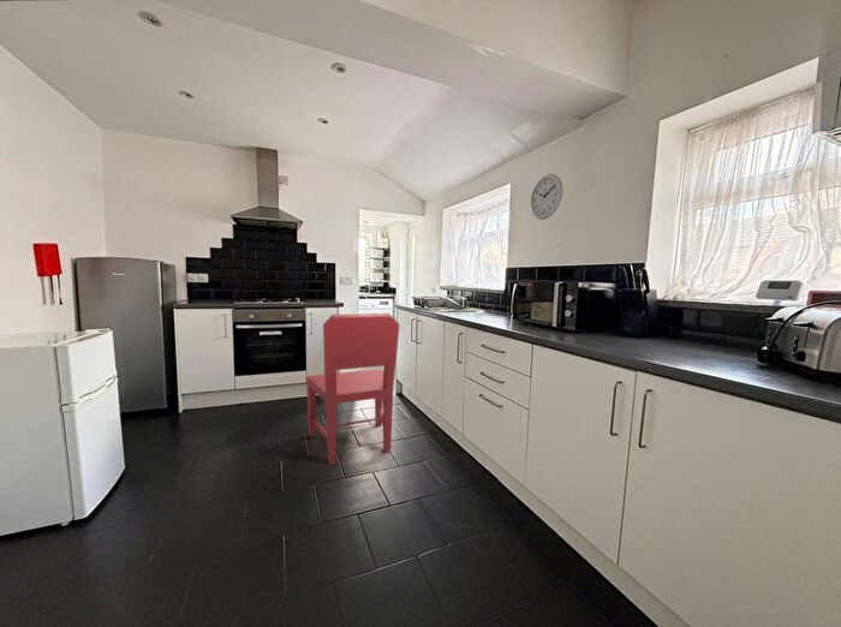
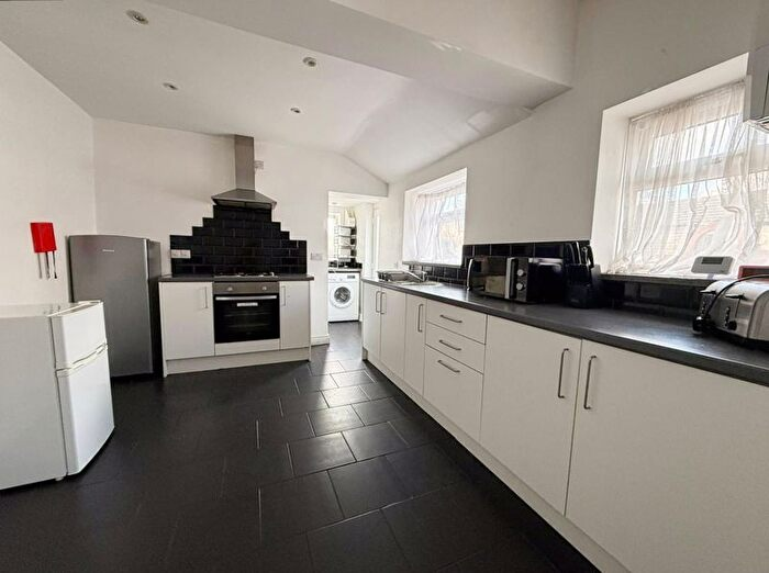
- dining chair (353, 378)
- wall clock (544, 197)
